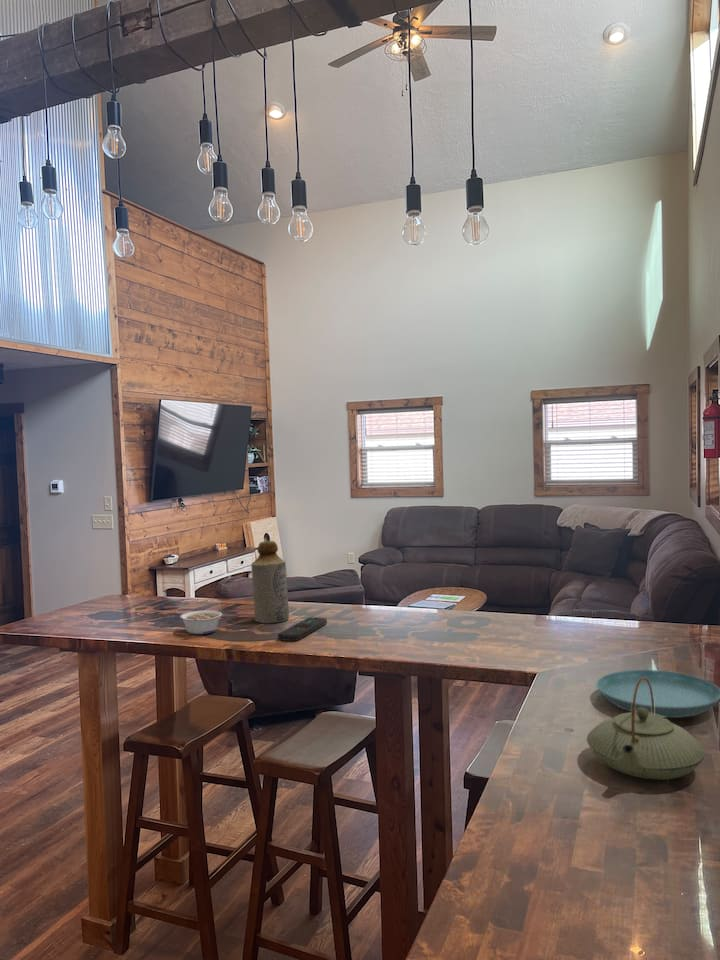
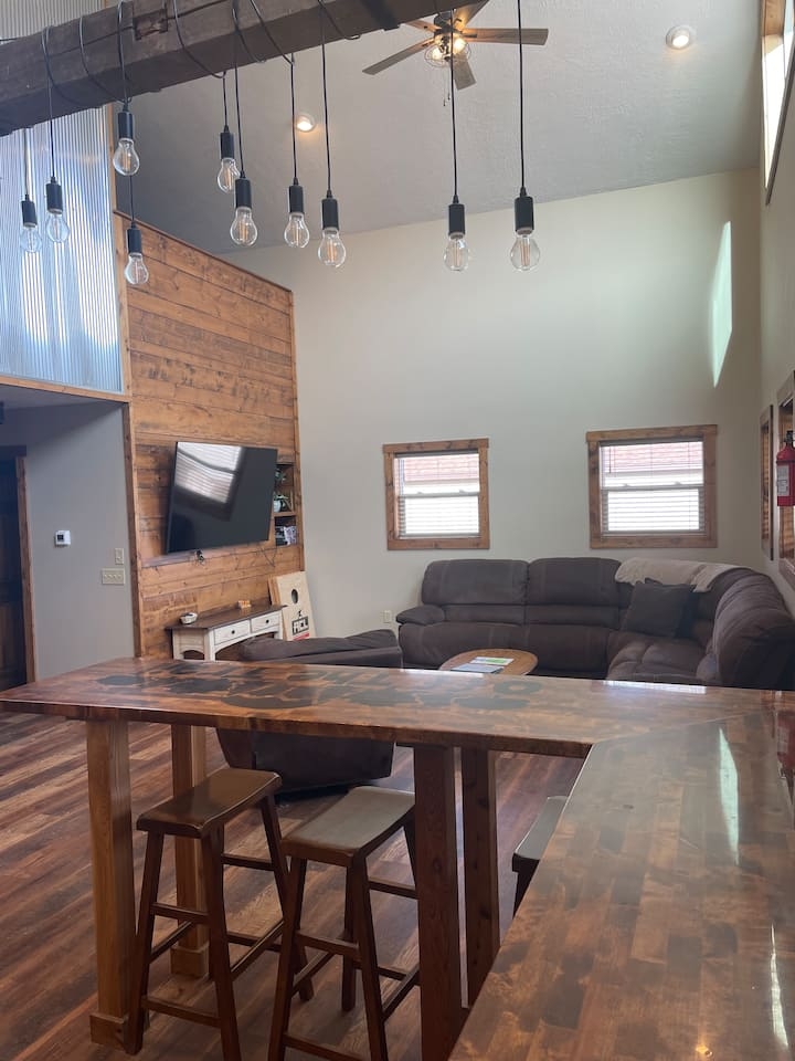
- bottle (270, 580)
- saucer (657, 694)
- legume (202, 621)
- remote control (303, 628)
- teapot (641, 724)
